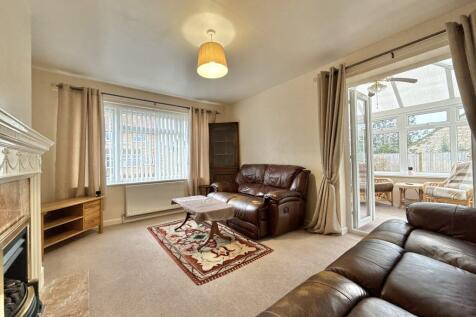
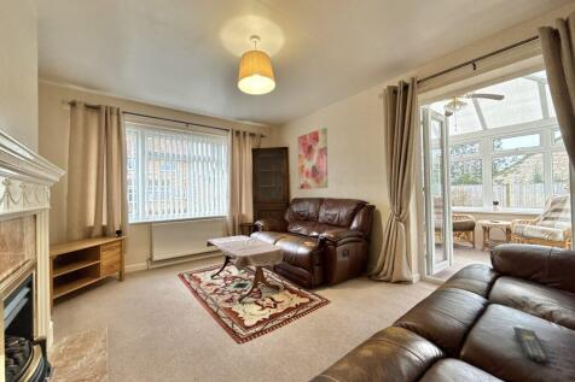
+ wall art (312, 160)
+ remote control (529, 342)
